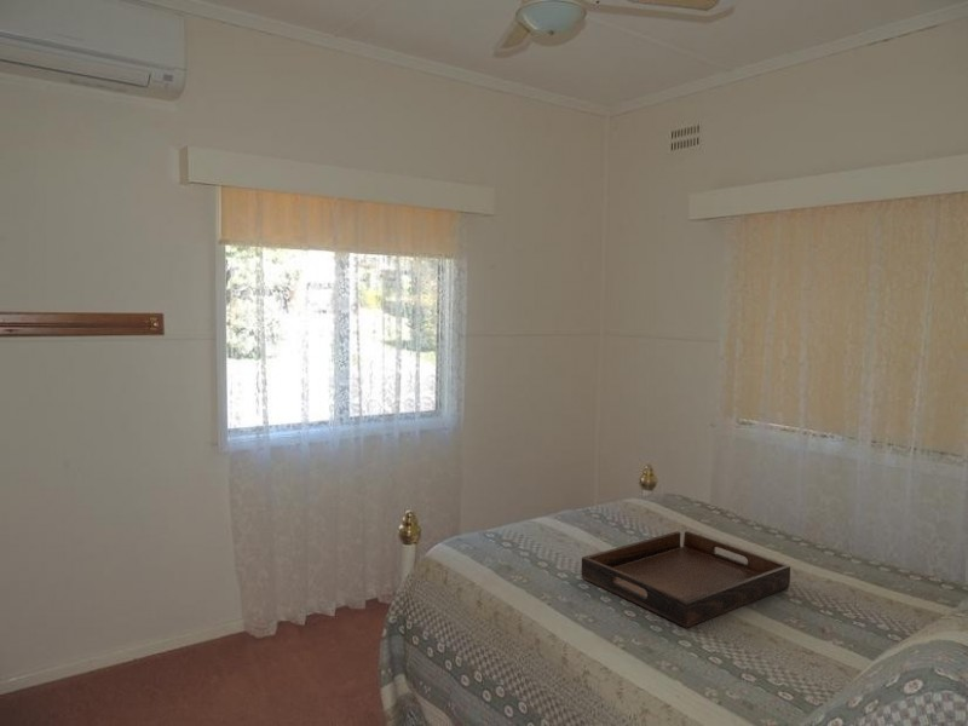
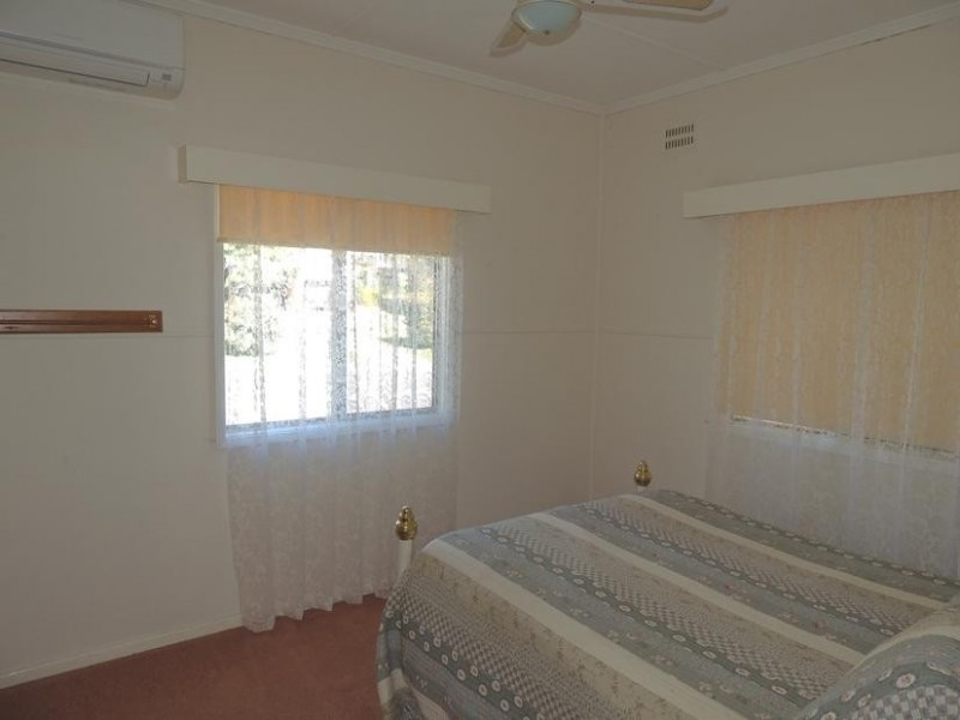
- serving tray (684, 571)
